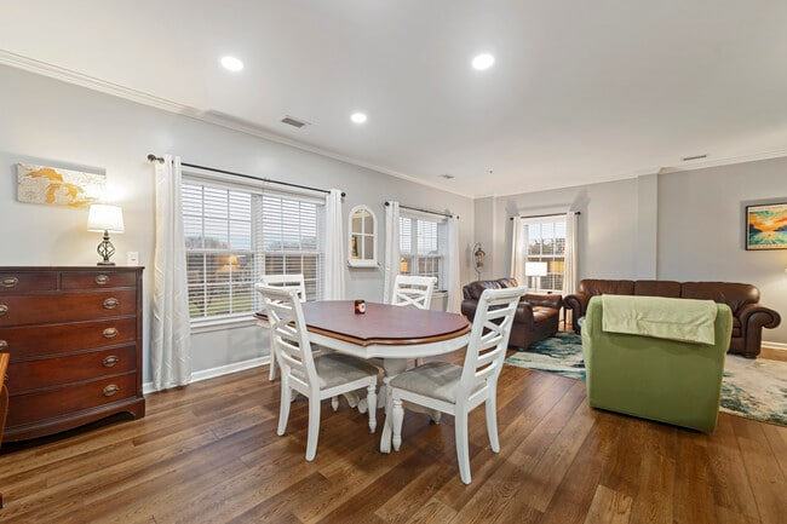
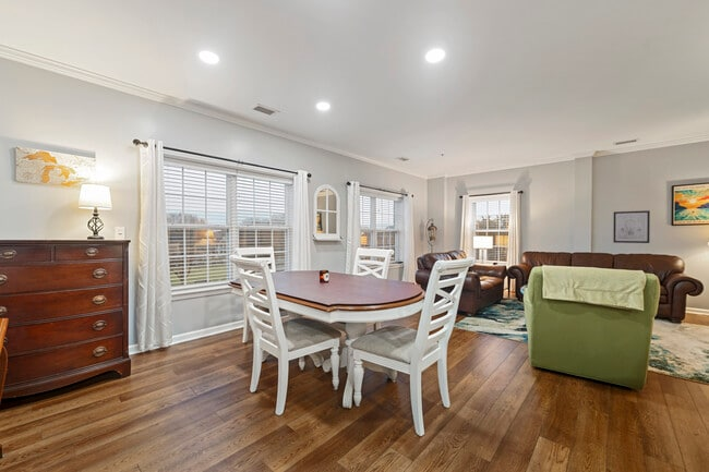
+ wall art (630, 227)
